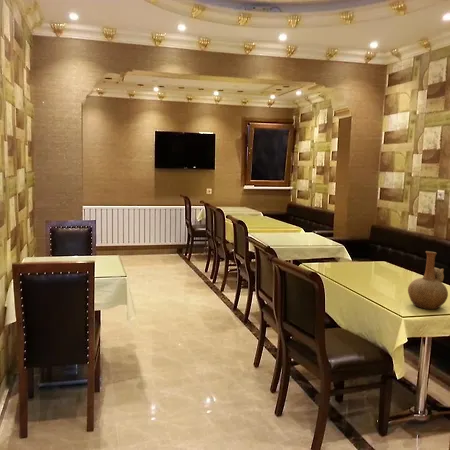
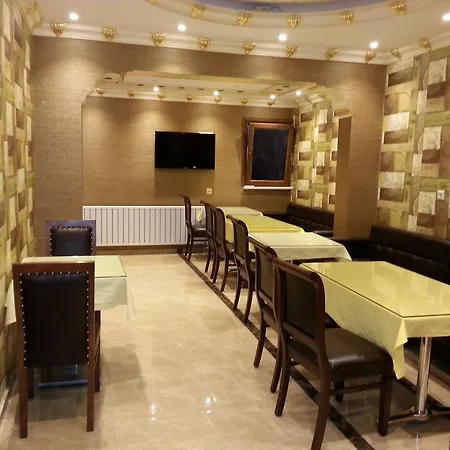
- vase (429, 278)
